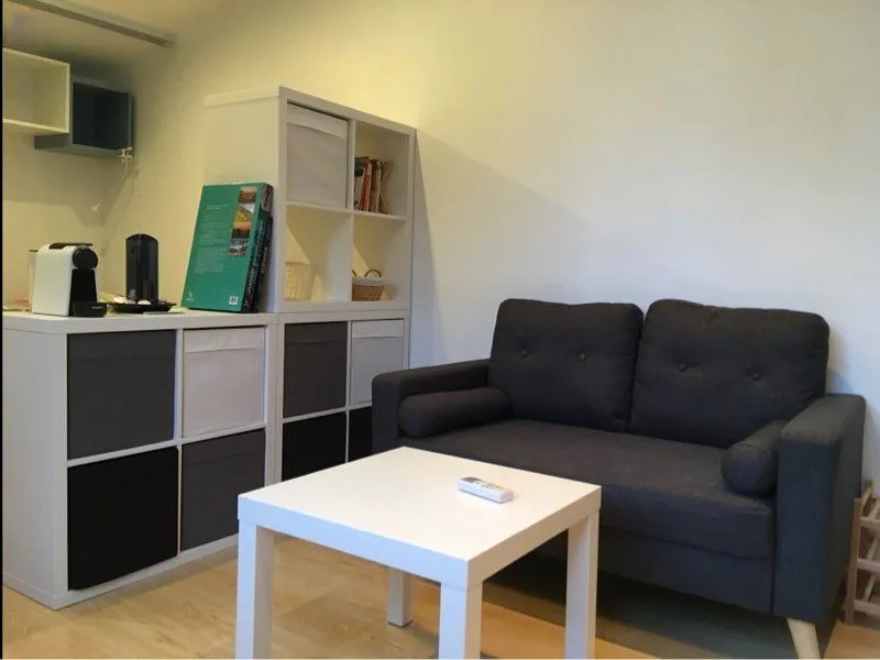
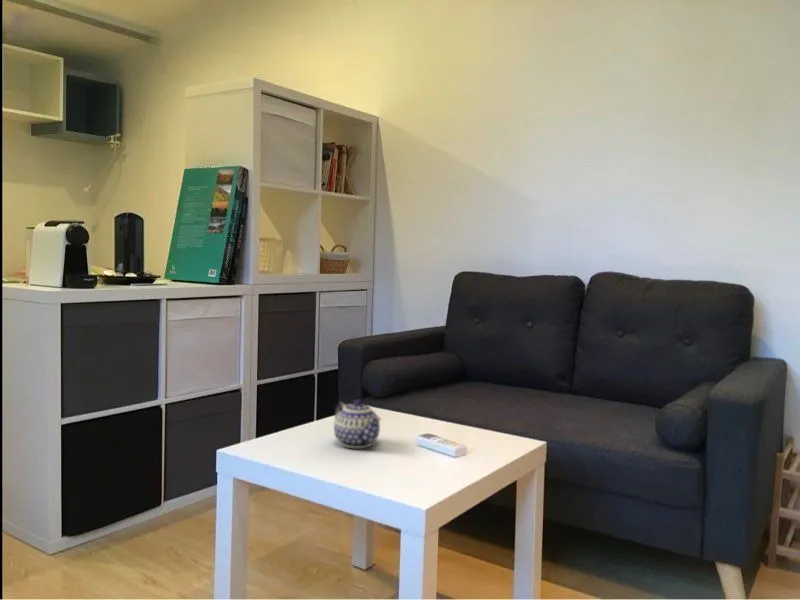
+ teapot (357, 422)
